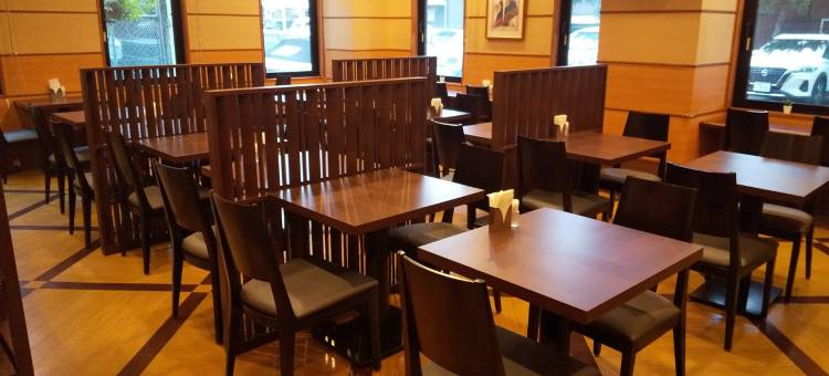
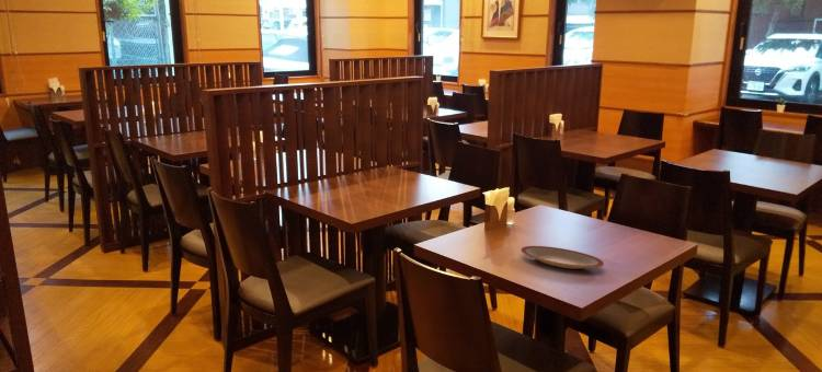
+ plate (560, 259)
